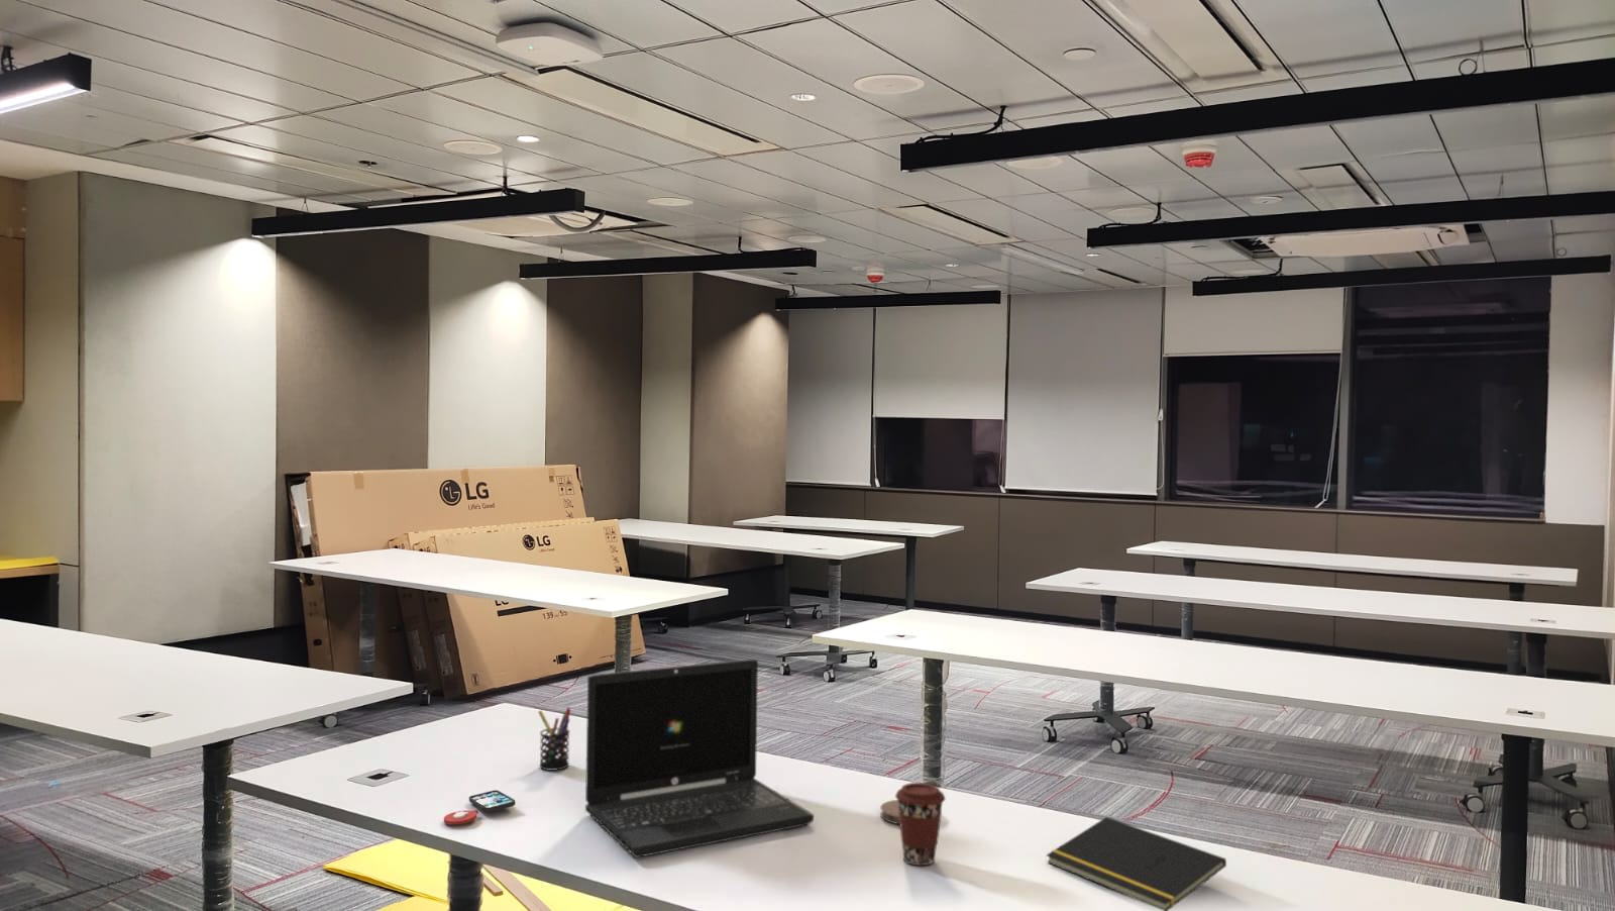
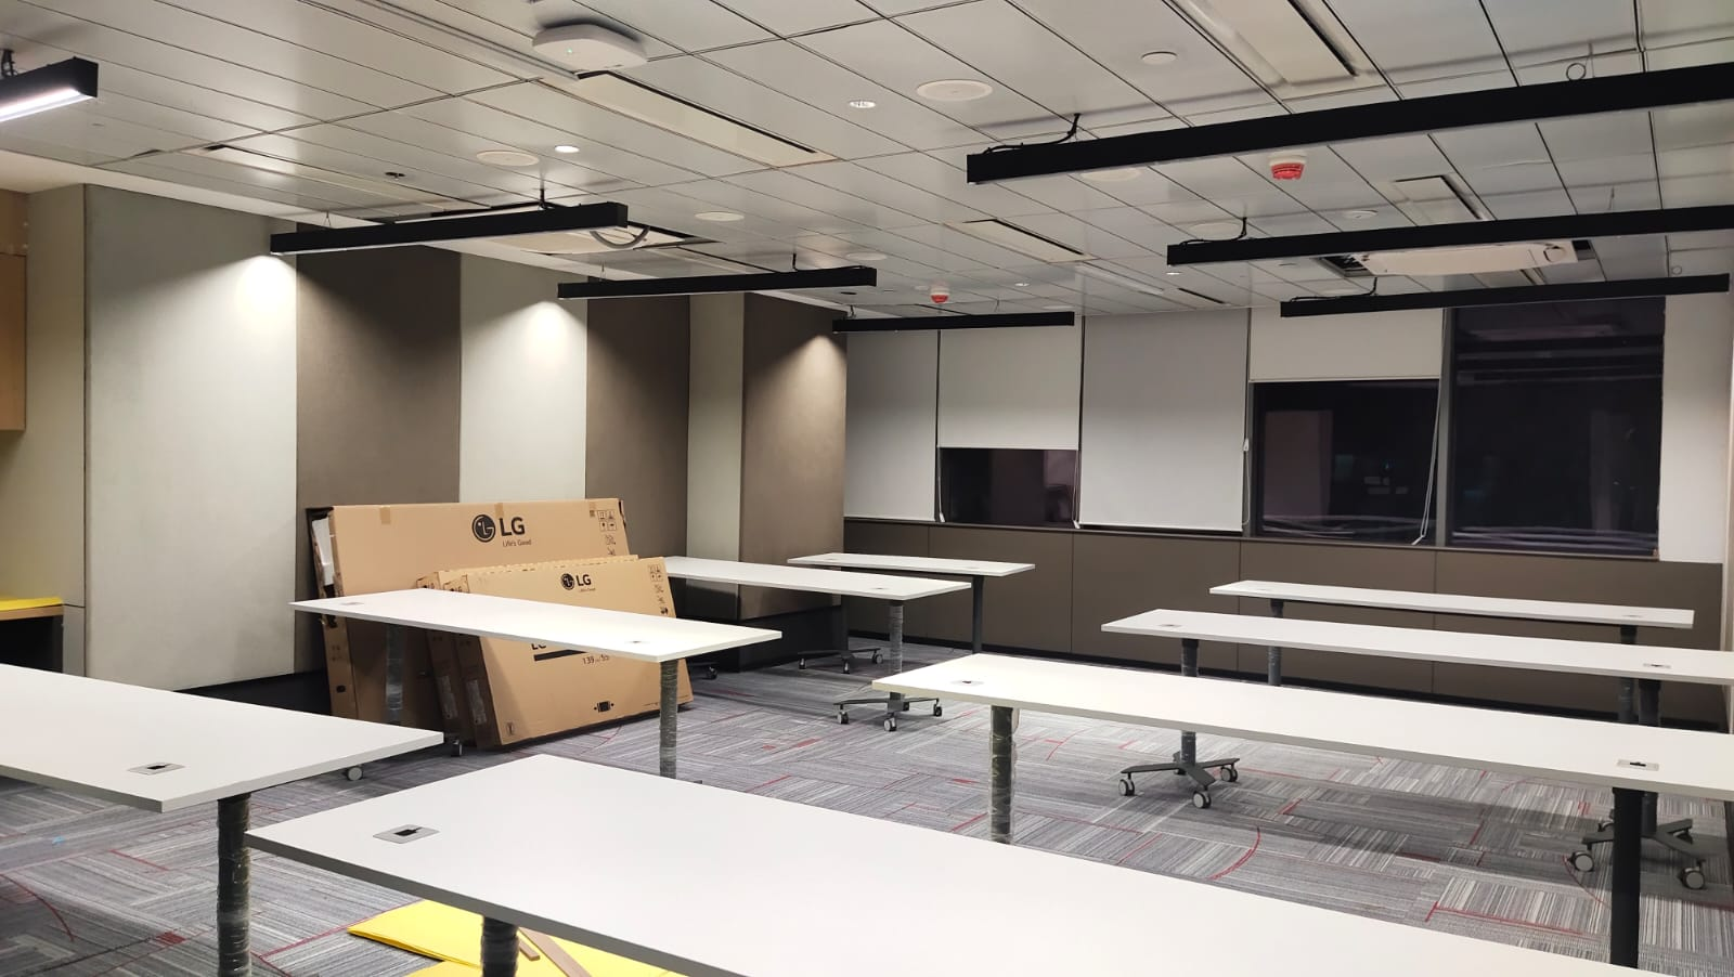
- pen holder (557, 736)
- smartphone (481, 806)
- notepad (1134, 860)
- coffee cup (920, 823)
- coaster (898, 813)
- laptop (700, 749)
